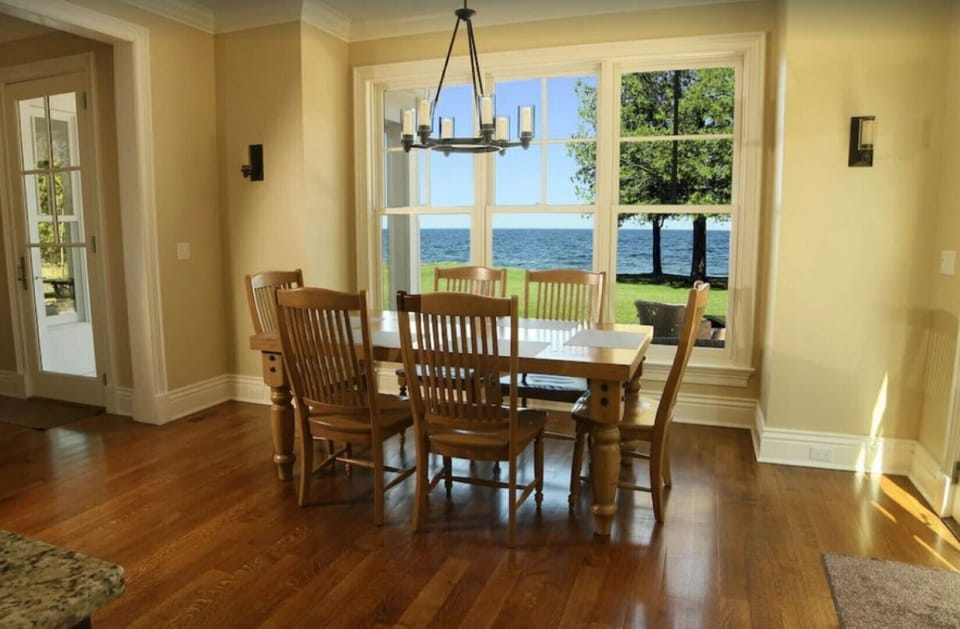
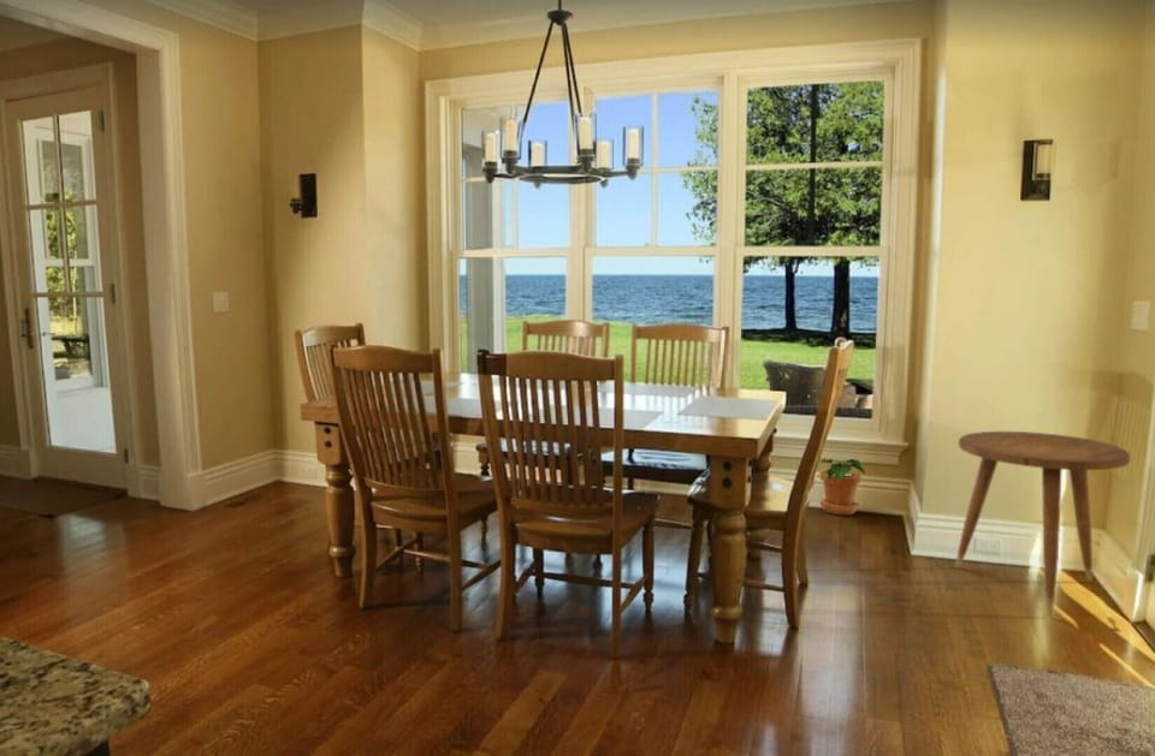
+ potted plant (836, 484)
+ side table (1043, 517)
